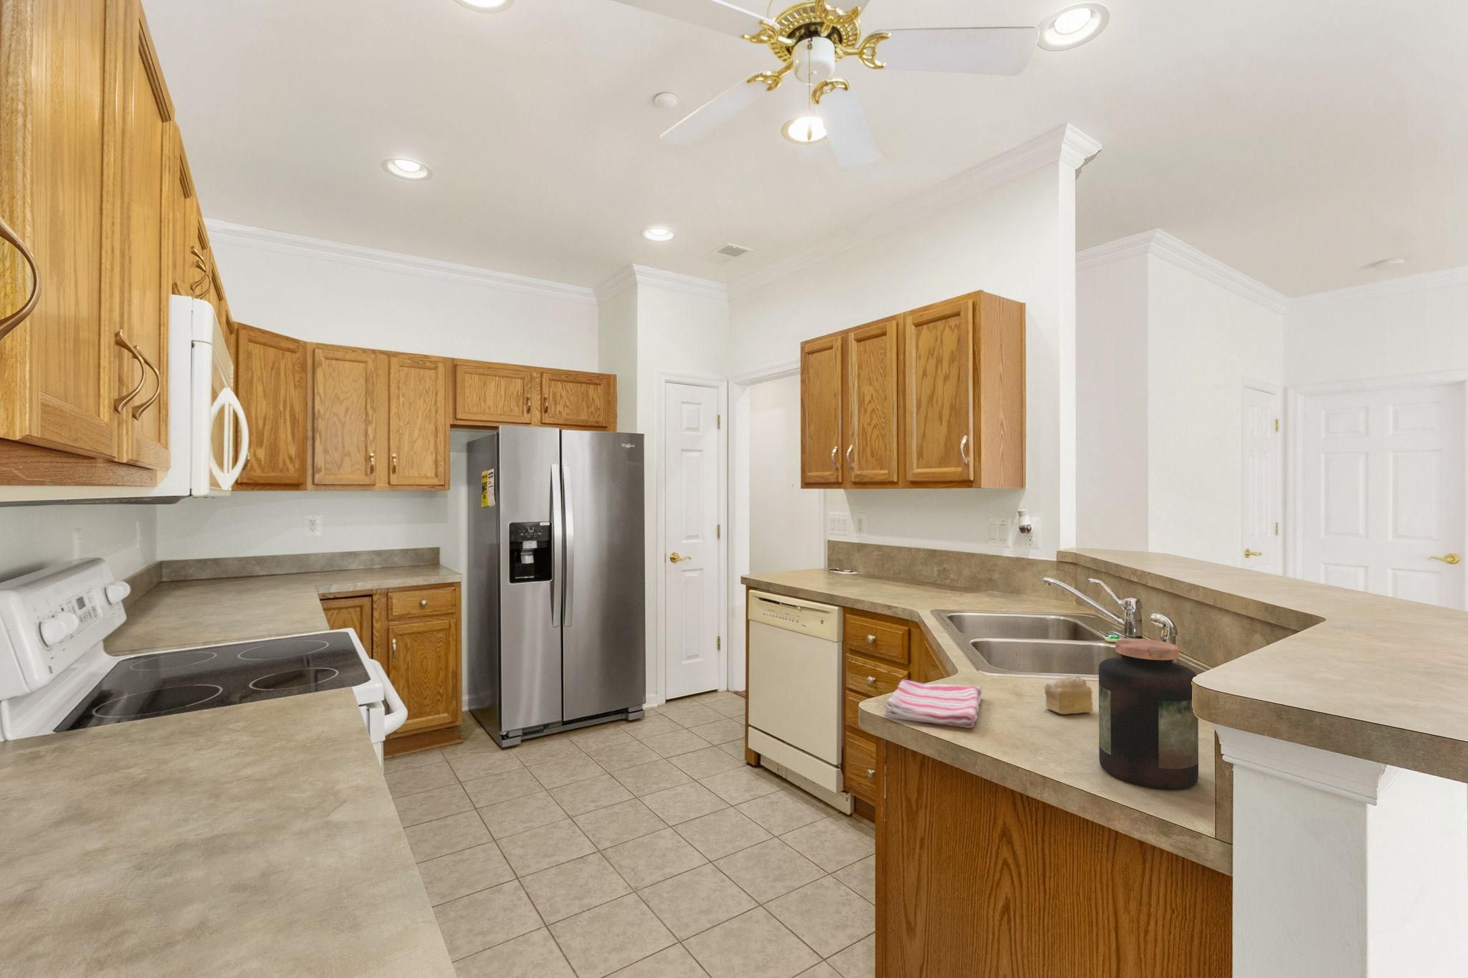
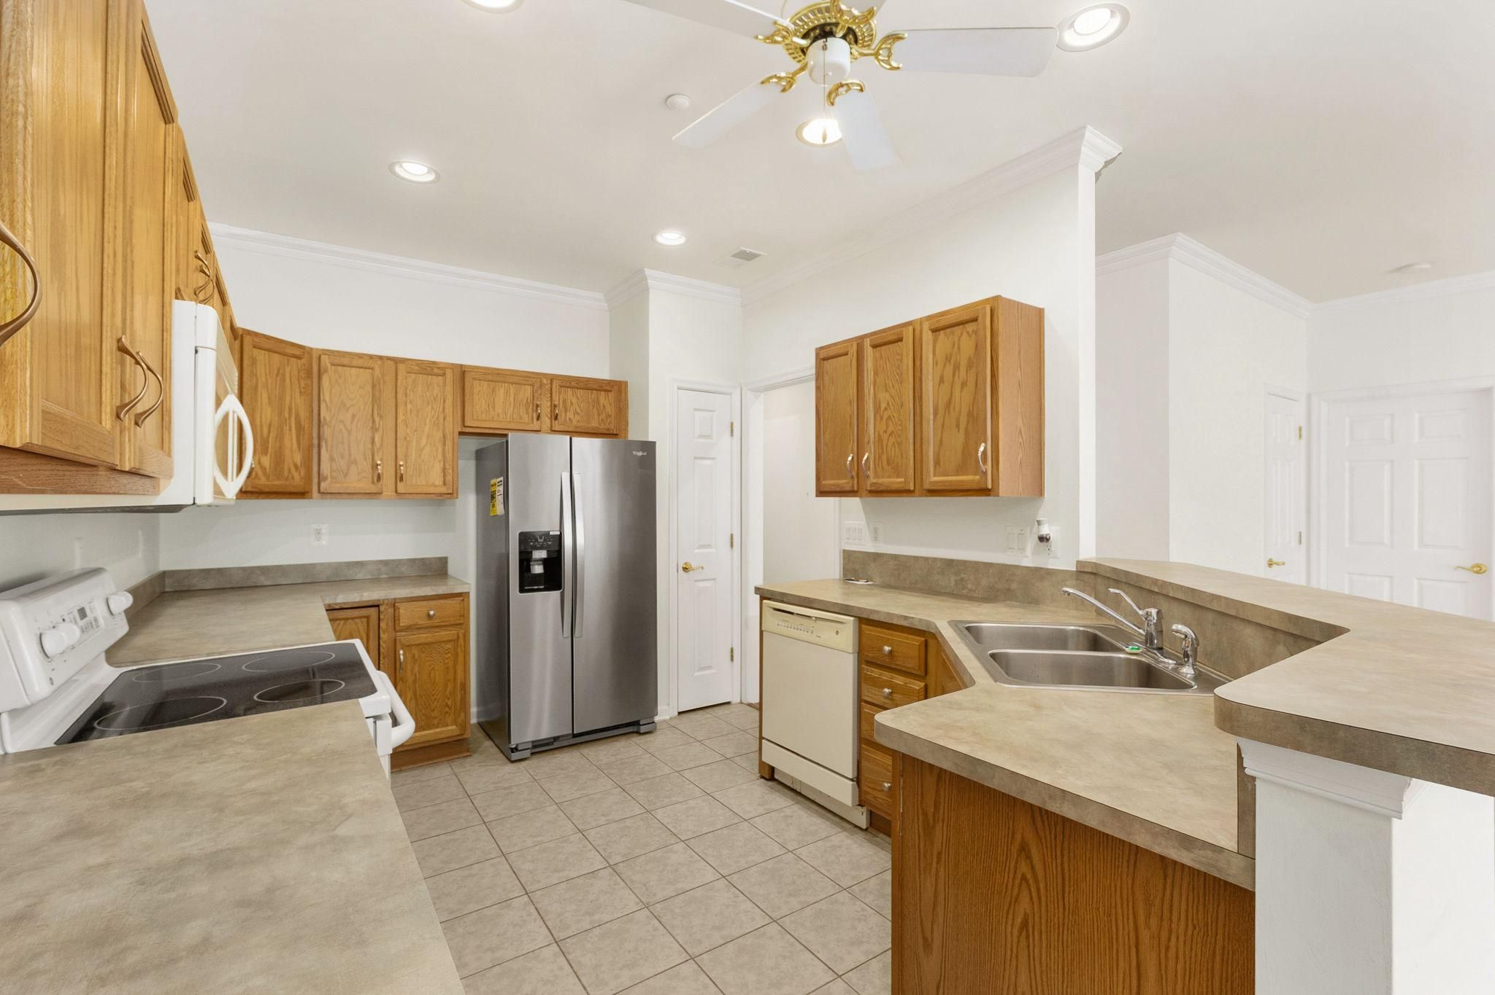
- jar (1146, 708)
- cake slice (1069, 693)
- dish towel (934, 699)
